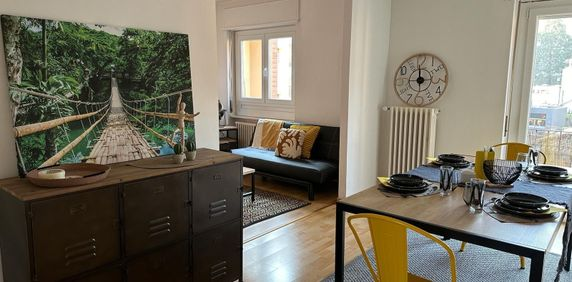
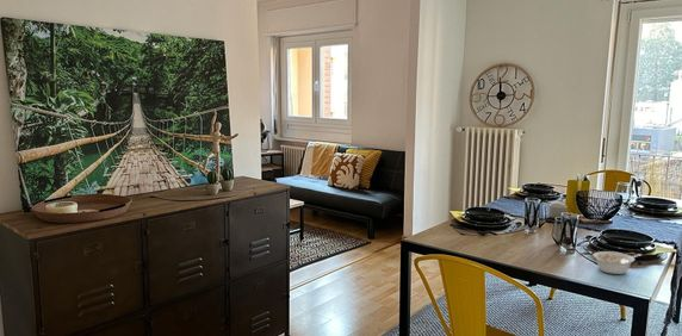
+ legume (614, 261)
